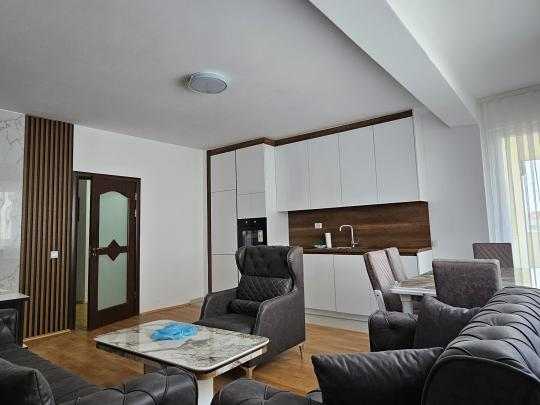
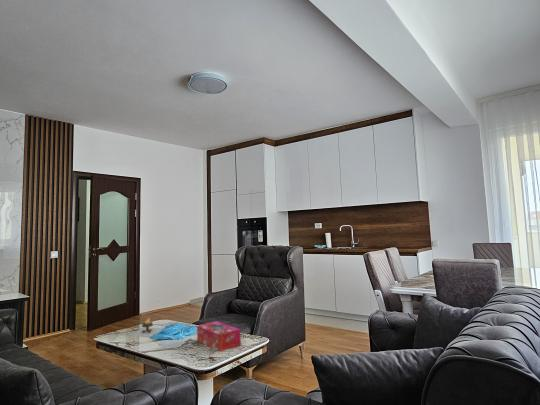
+ candle (147, 324)
+ tissue box (218, 335)
